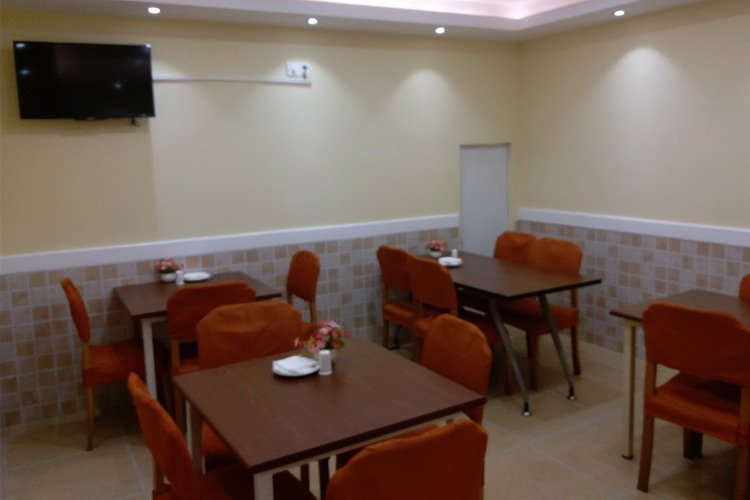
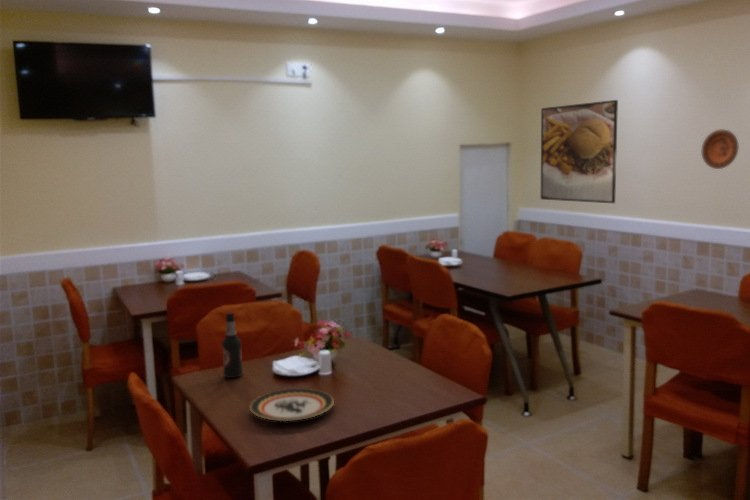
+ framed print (576, 153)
+ bottle (231, 344)
+ decorative plate (719, 149)
+ plate (292, 406)
